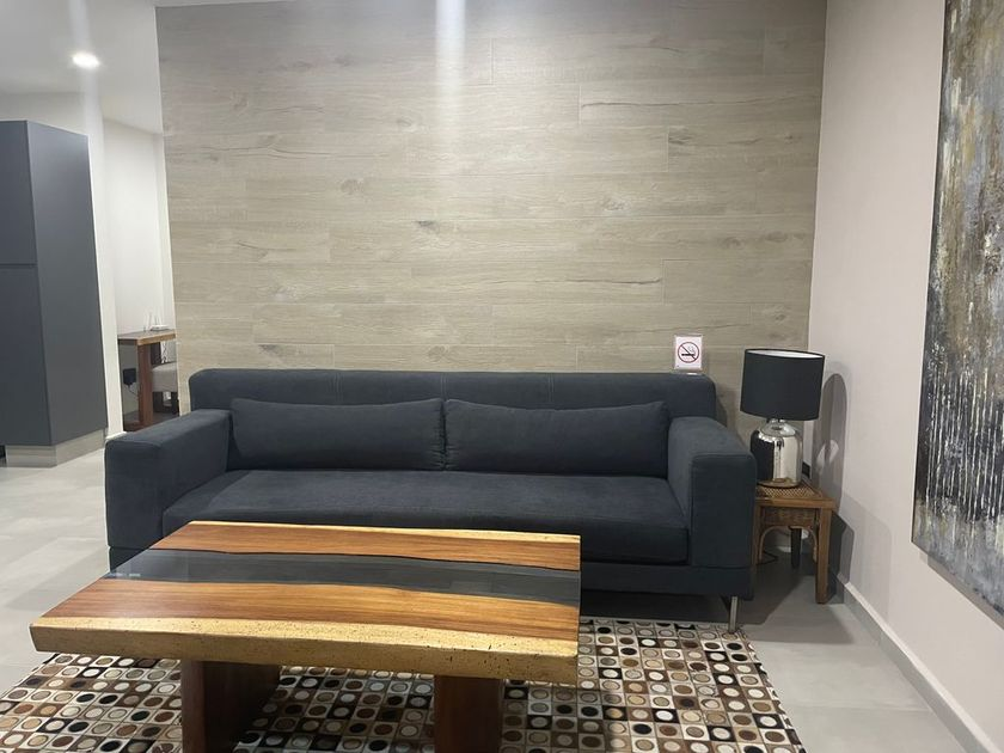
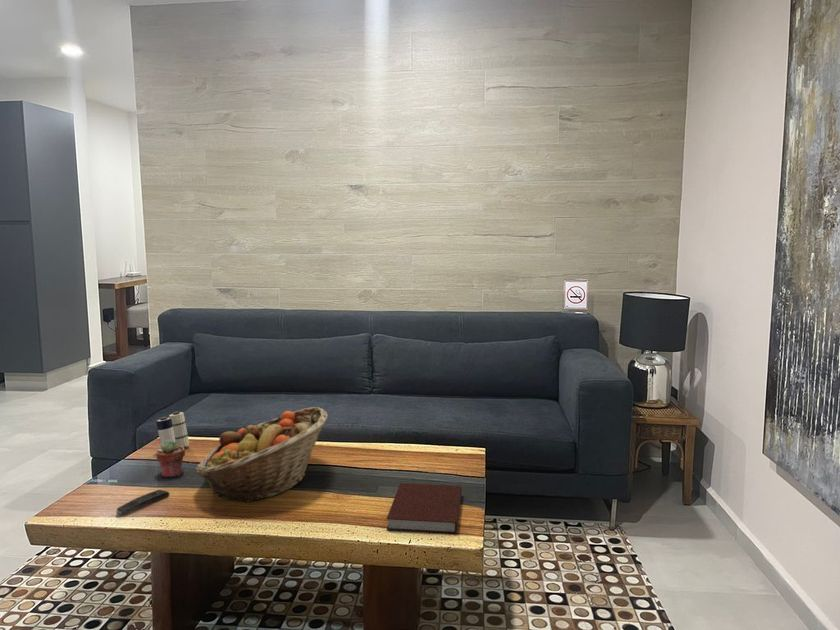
+ candle (171, 435)
+ potted succulent (170, 457)
+ remote control (142, 501)
+ fruit basket (265, 449)
+ notebook (426, 506)
